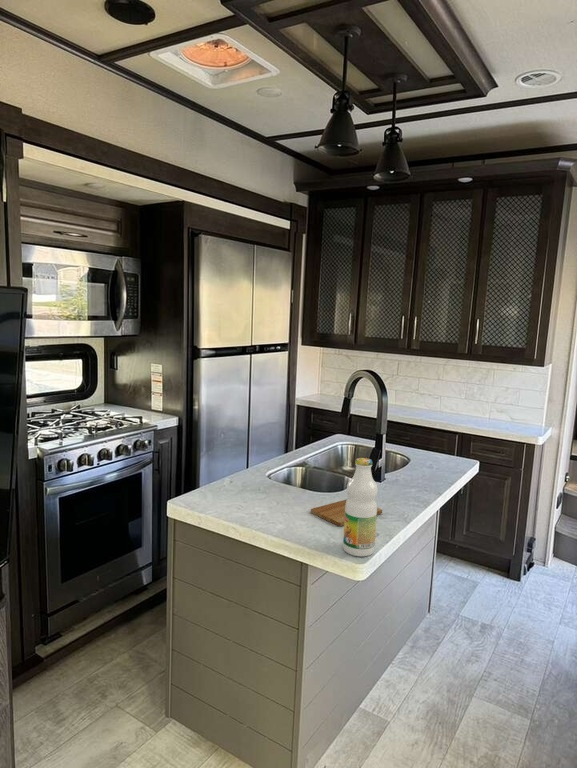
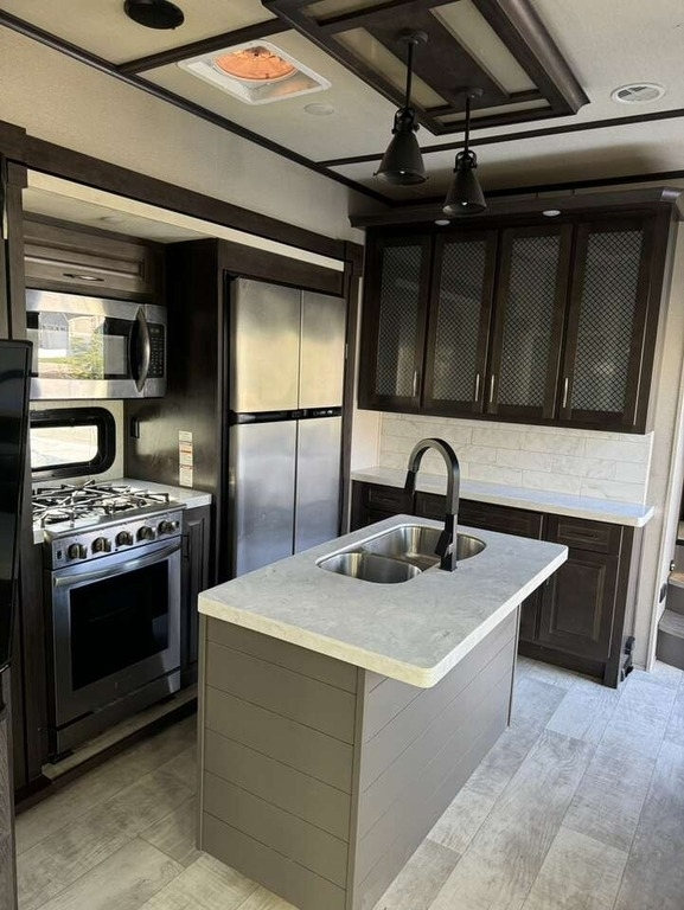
- cutting board (344, 511)
- bottle (361, 505)
